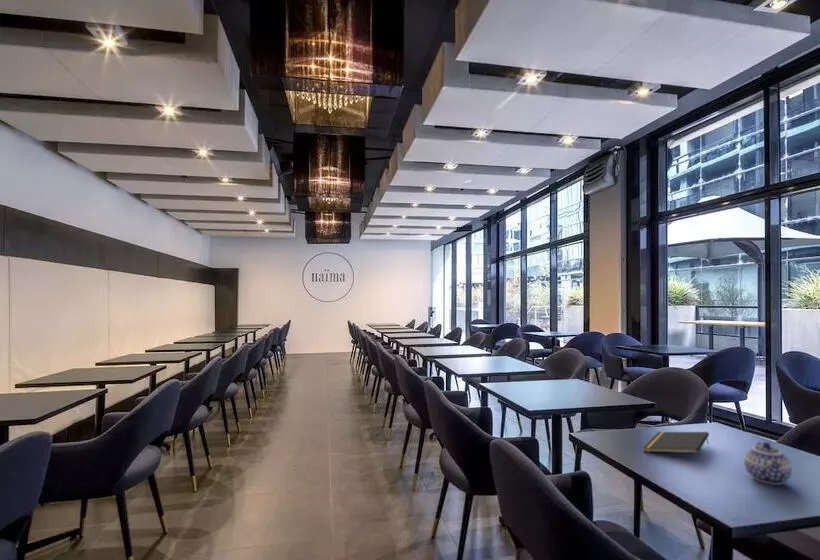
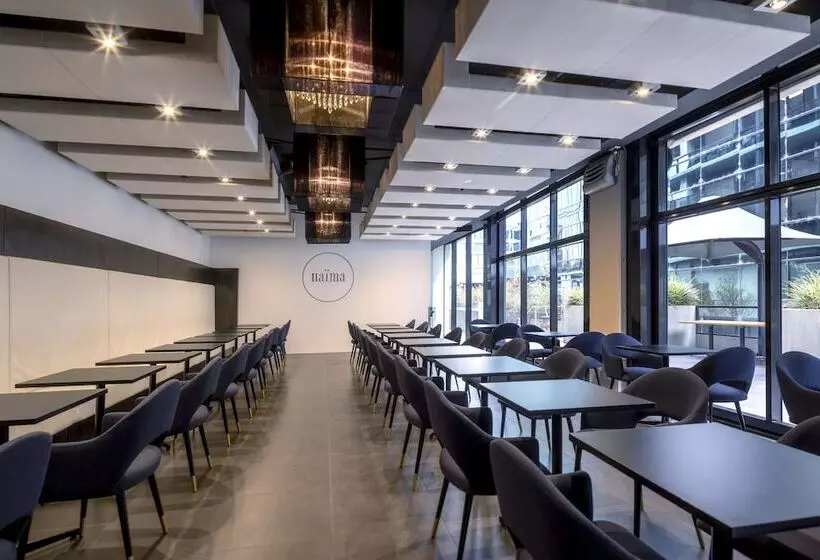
- notepad (676, 441)
- teapot (767, 461)
